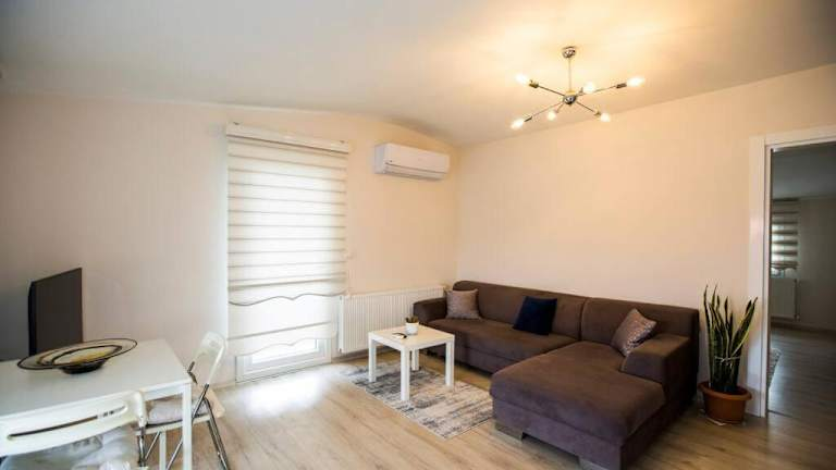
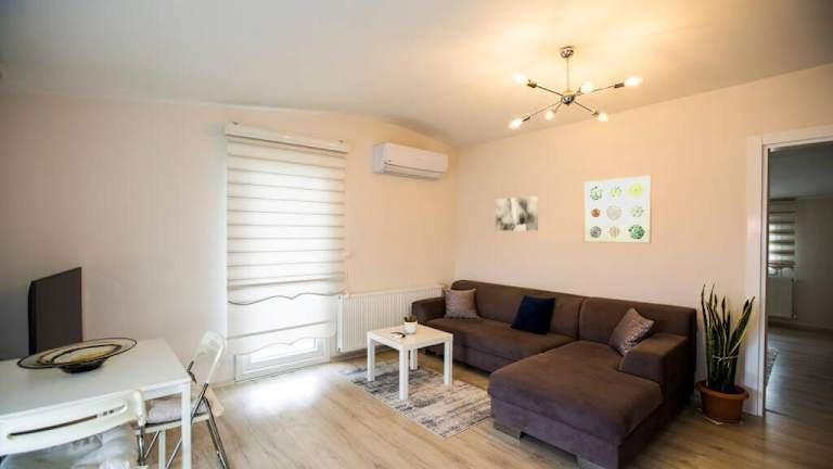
+ wall art (515, 214)
+ wall art (615, 211)
